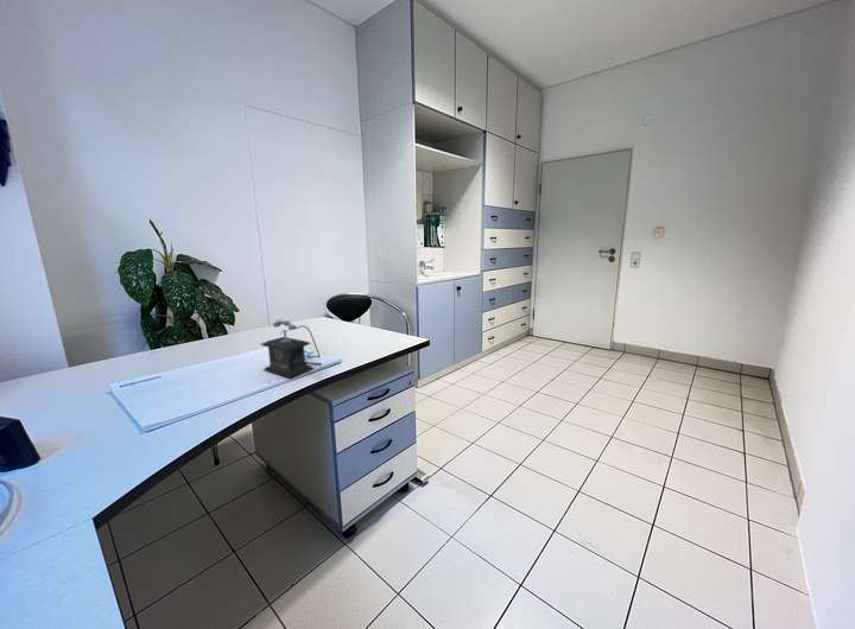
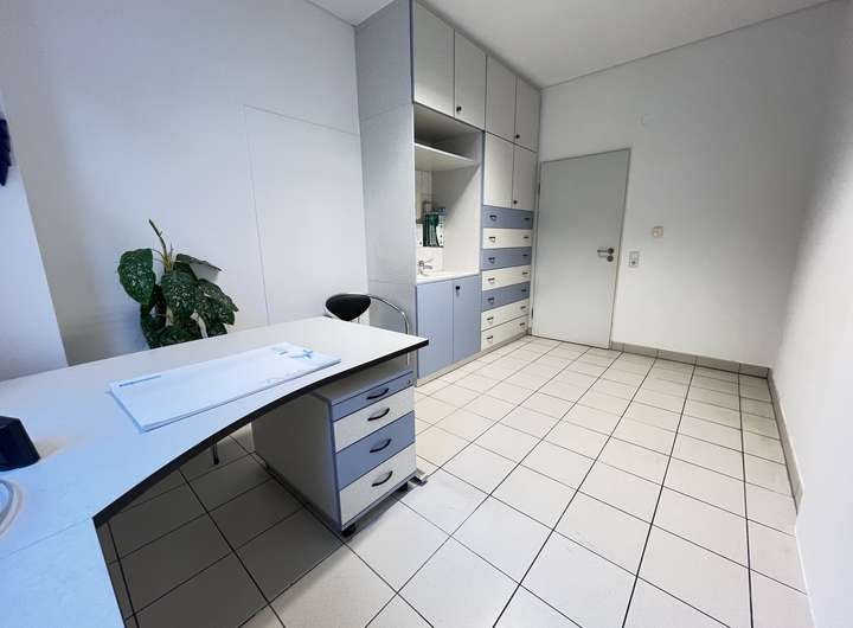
- telephone (294, 347)
